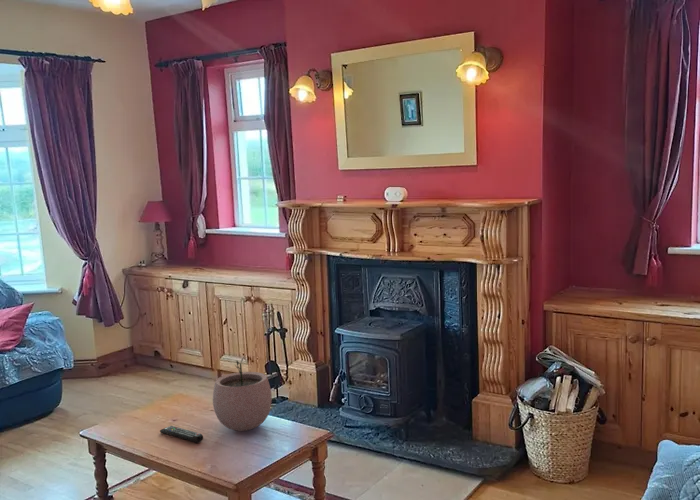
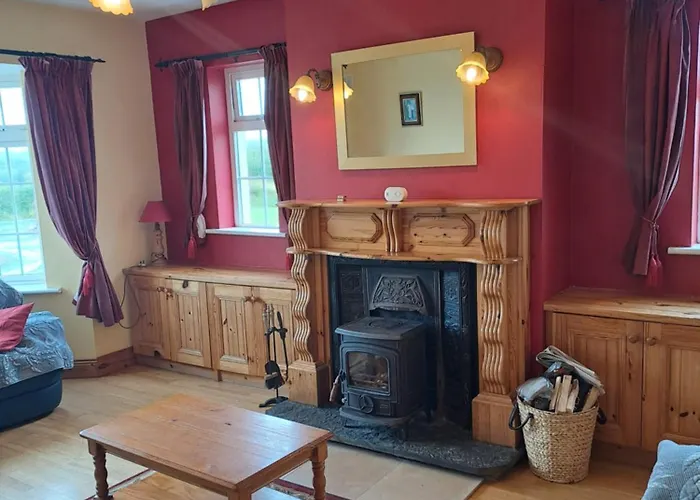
- plant pot (242, 392)
- remote control (181, 434)
